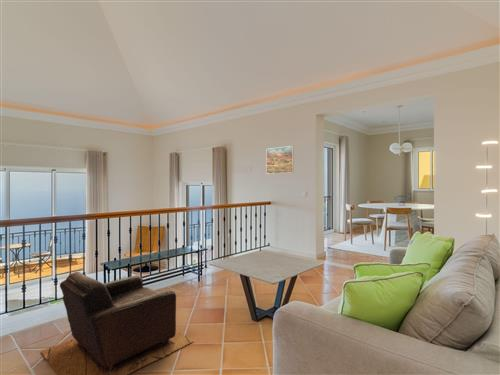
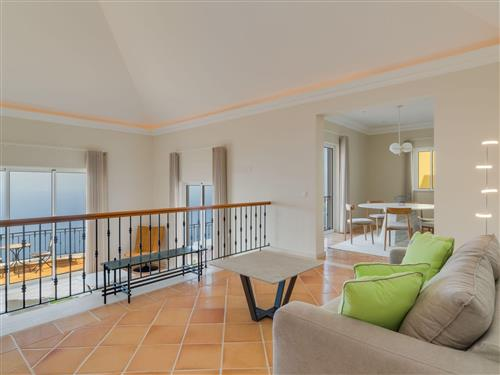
- armchair (119, 307)
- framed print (279, 160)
